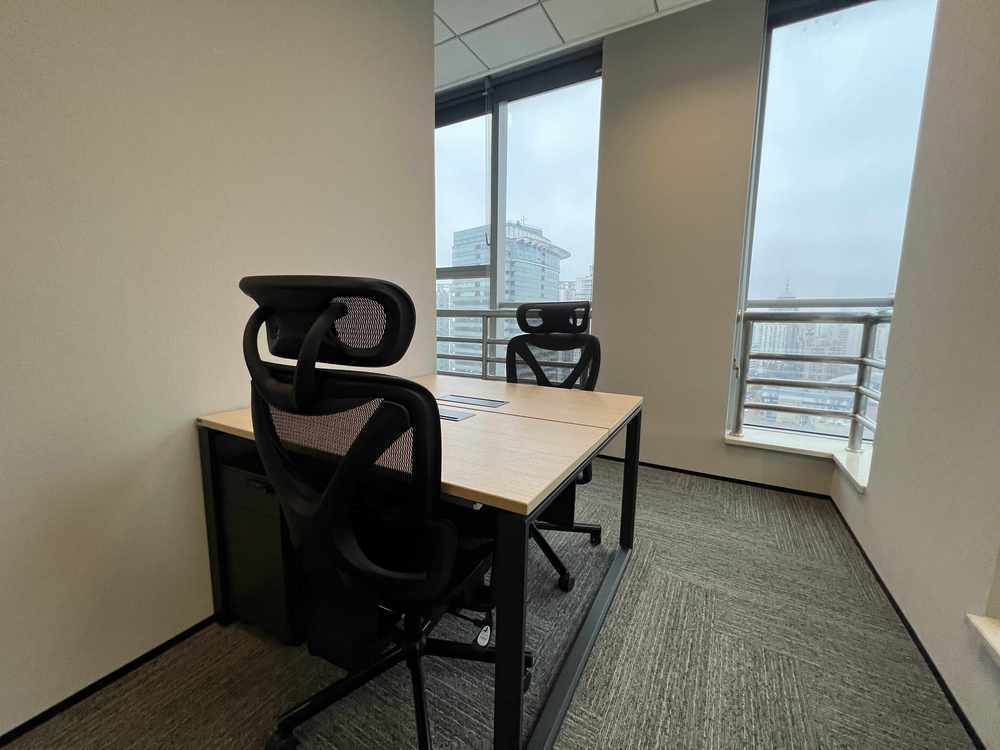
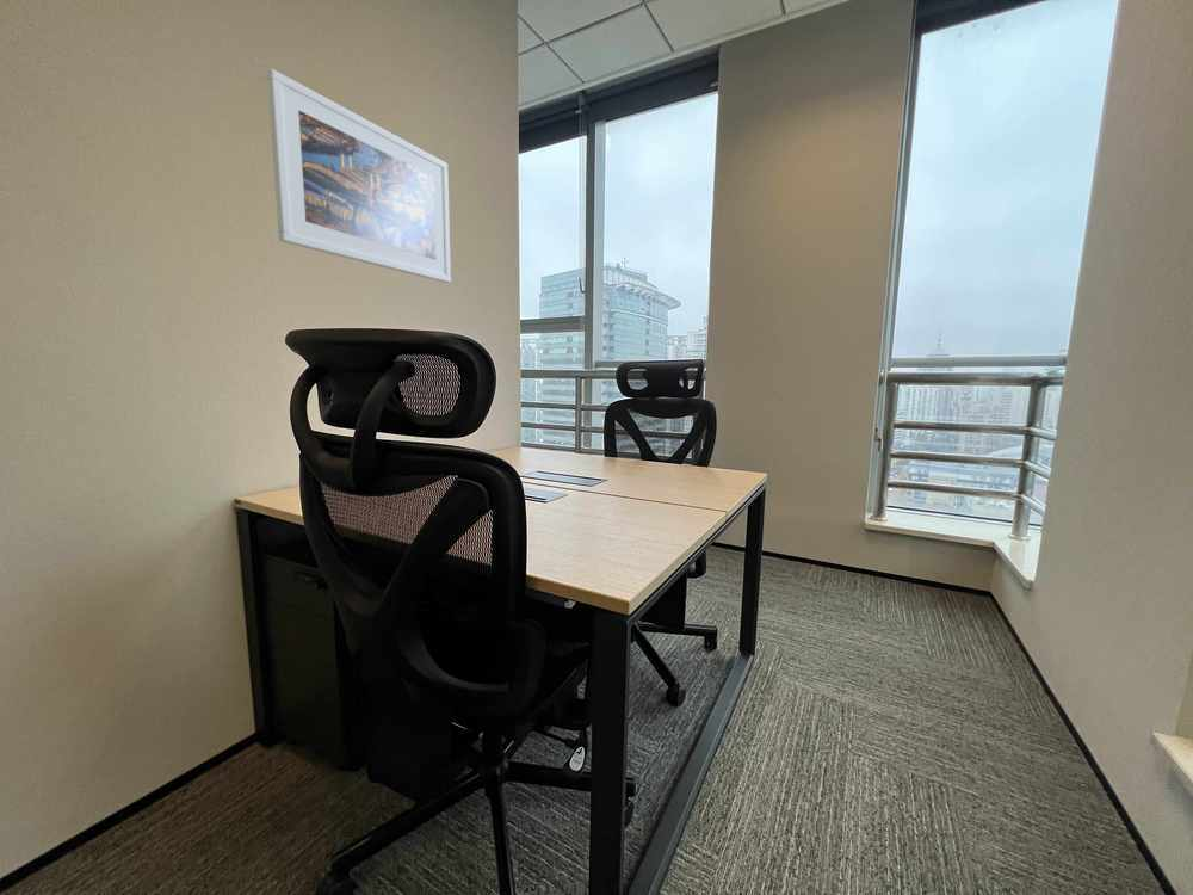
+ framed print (376, 196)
